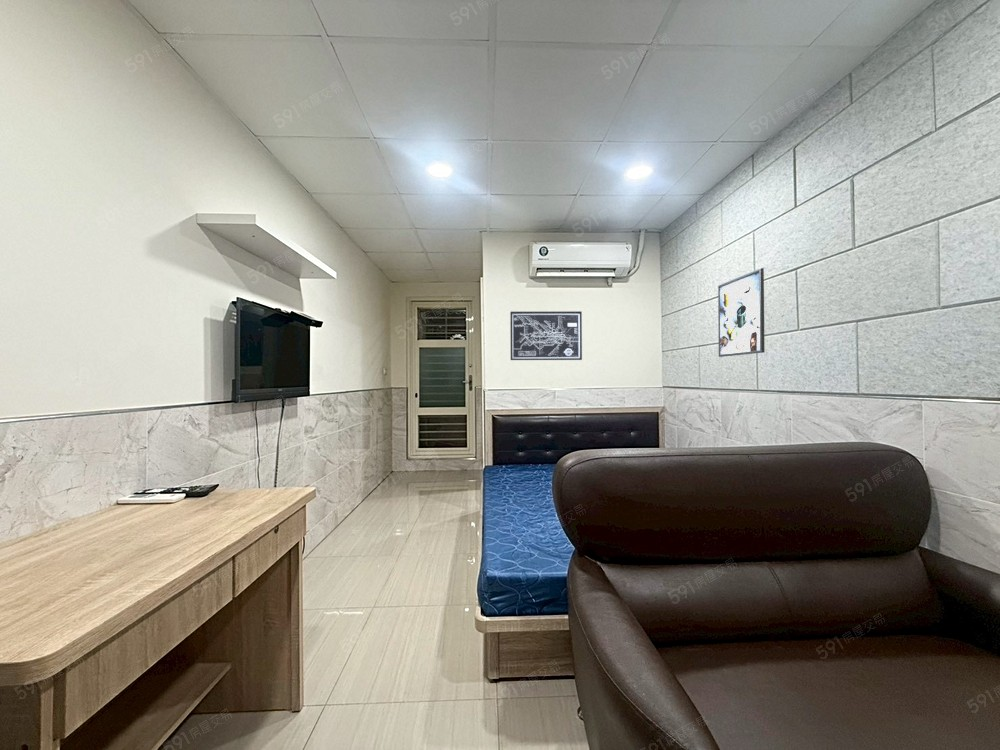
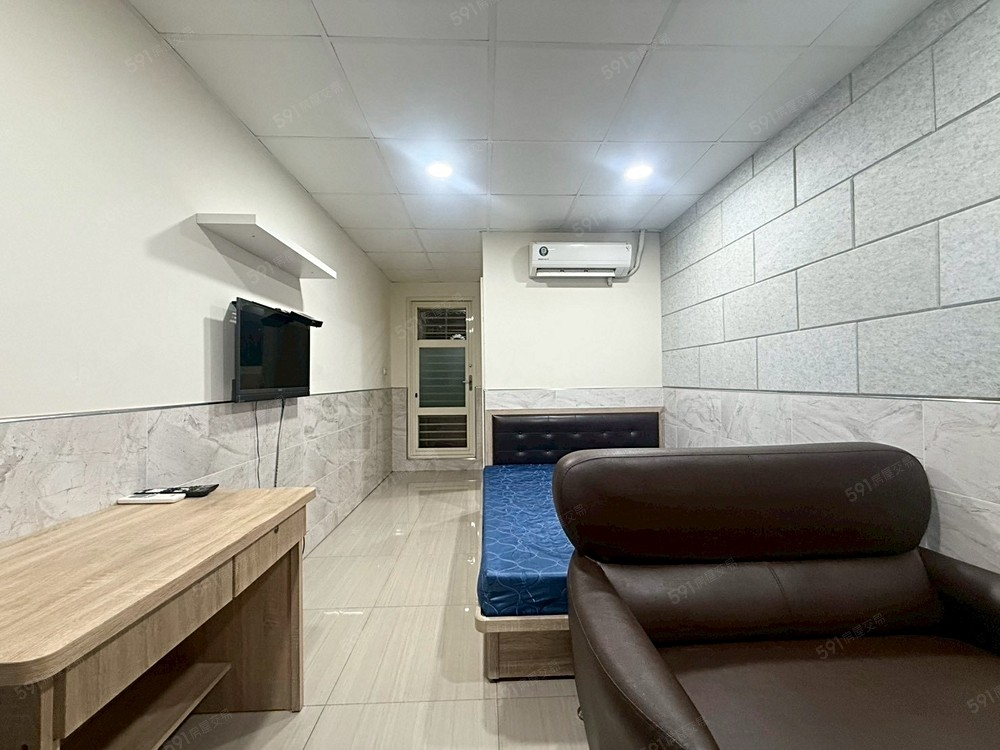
- wall art (545, 335)
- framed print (739, 316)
